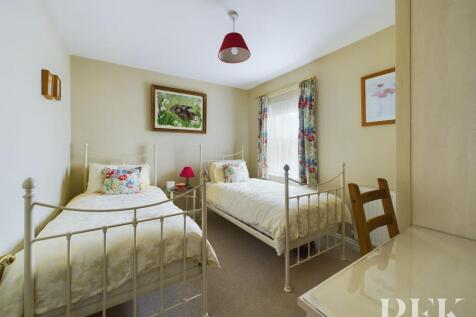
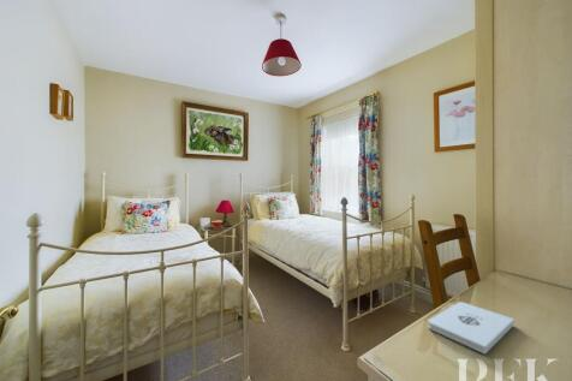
+ notepad (470, 322)
